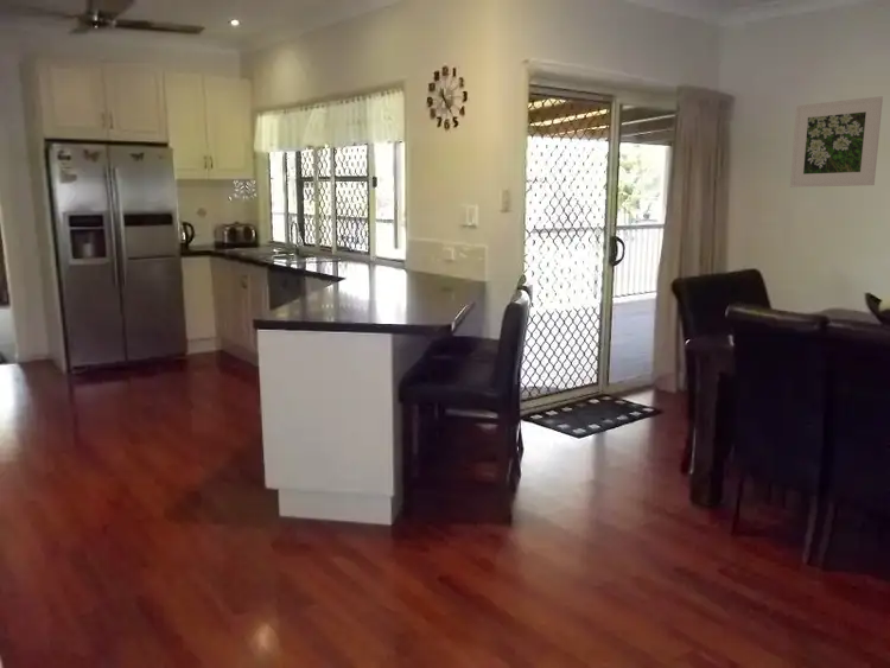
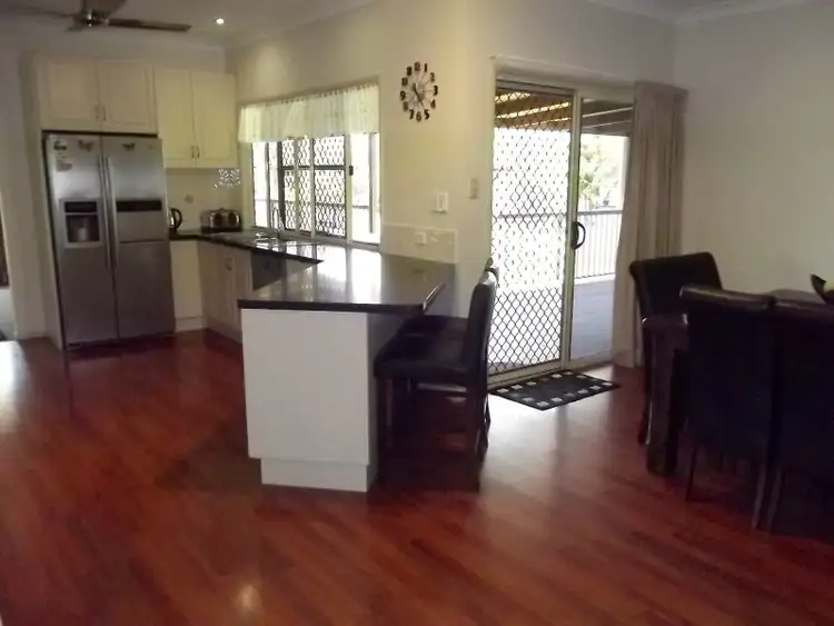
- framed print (833, 144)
